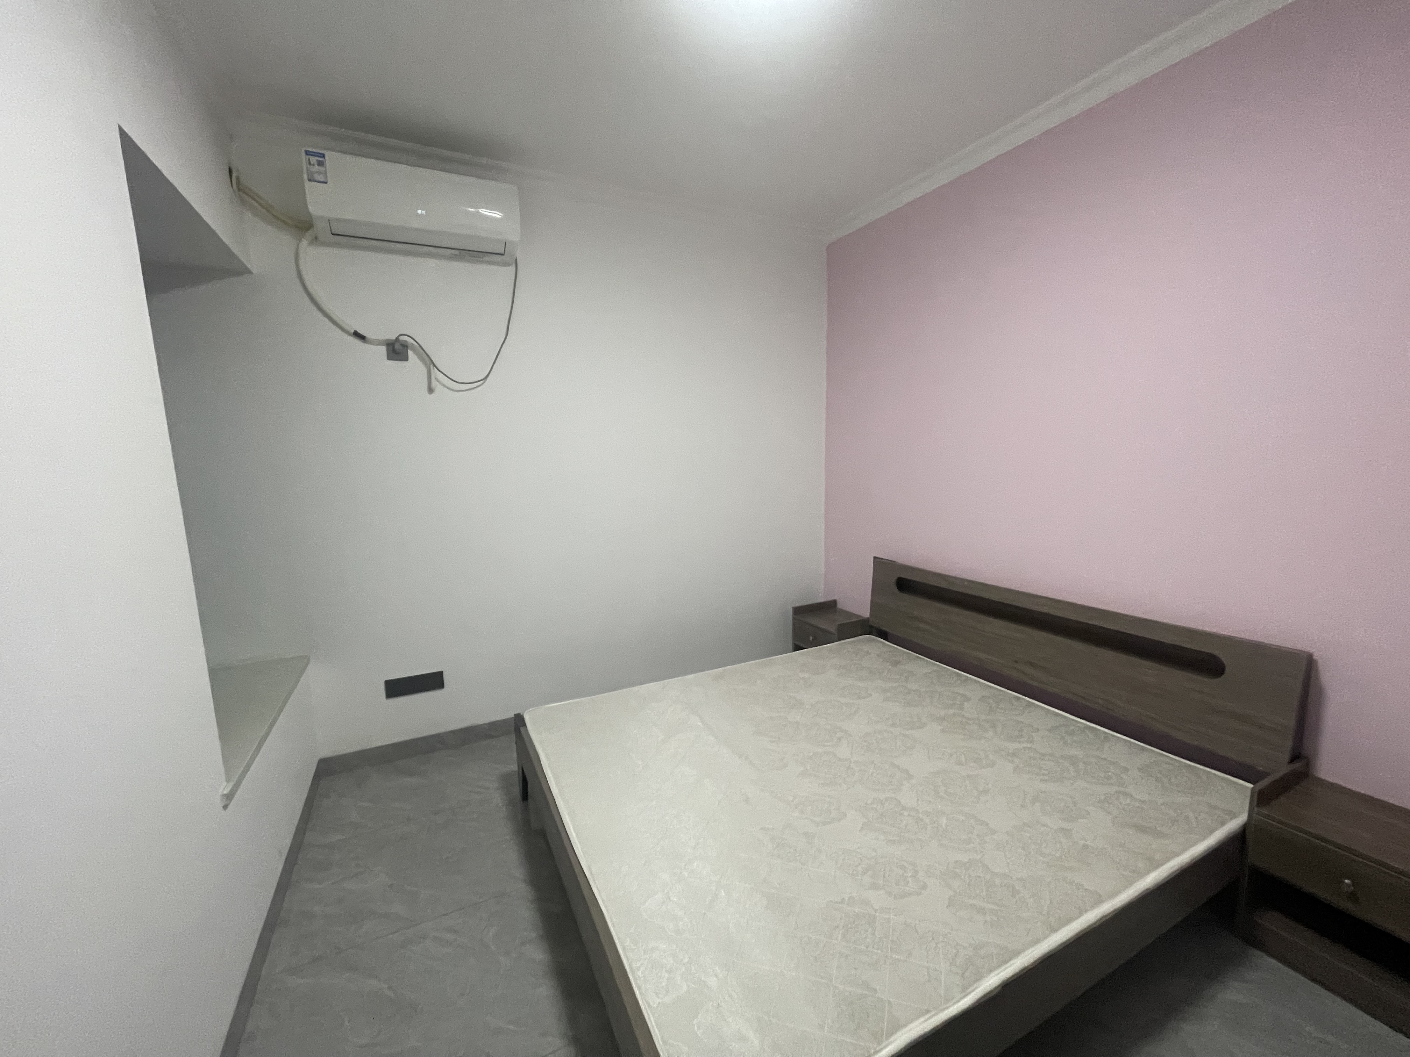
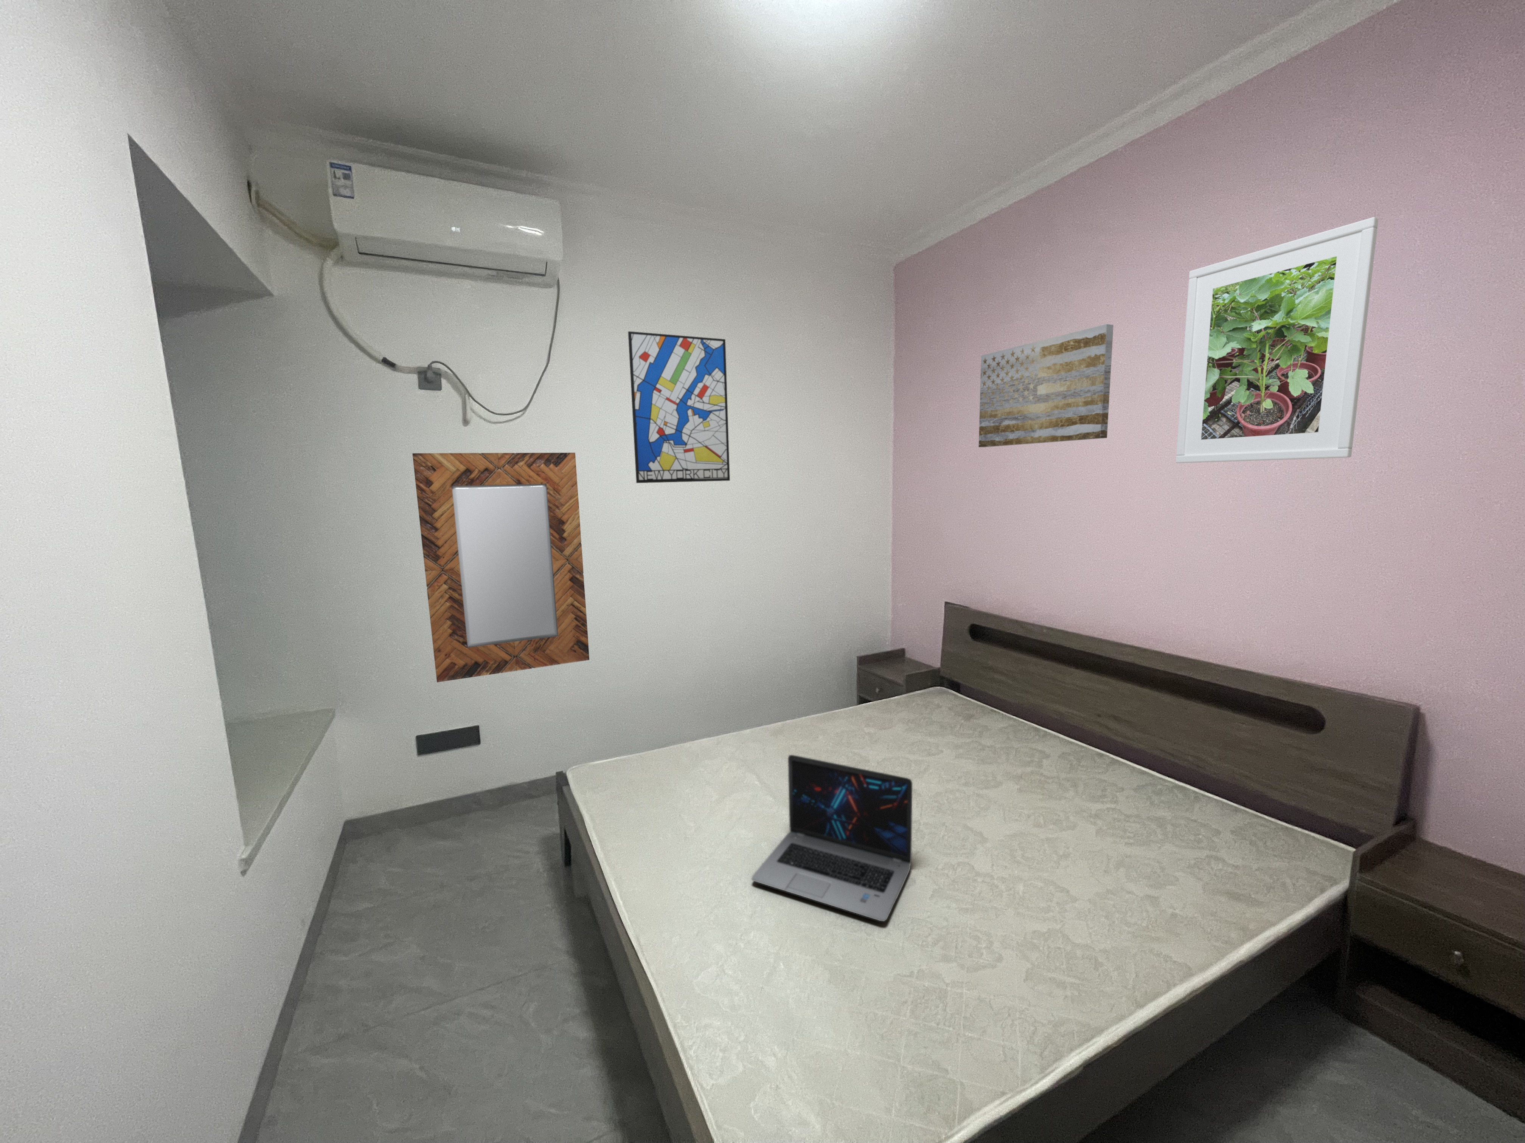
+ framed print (1263, 357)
+ home mirror (507, 564)
+ wall art (1039, 393)
+ laptop (832, 832)
+ wall art (681, 409)
